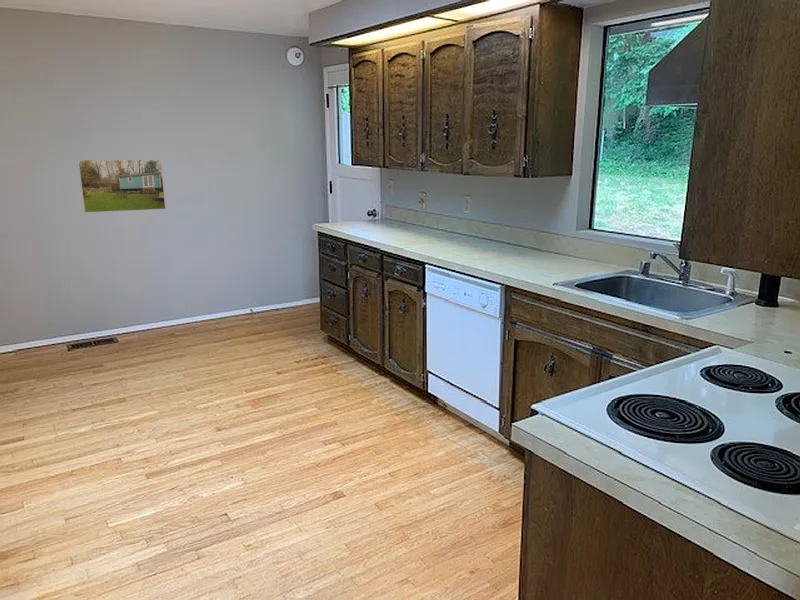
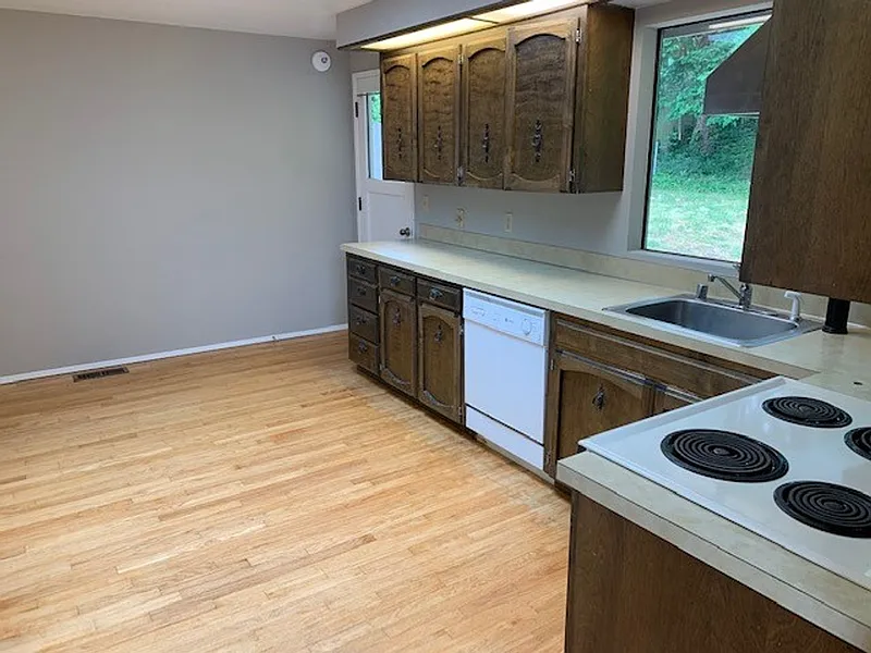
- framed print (123, 185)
